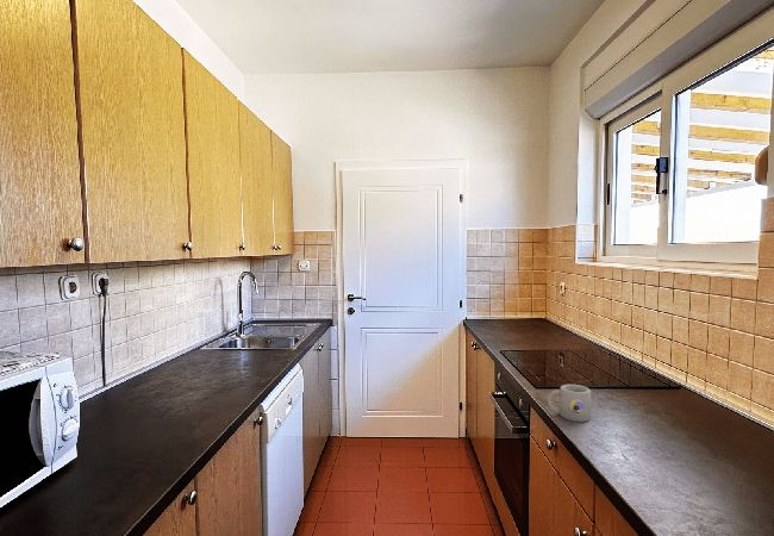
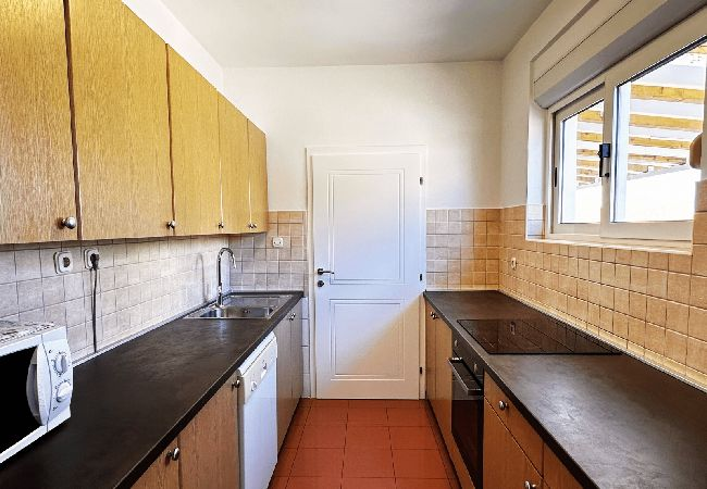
- mug (568, 401)
